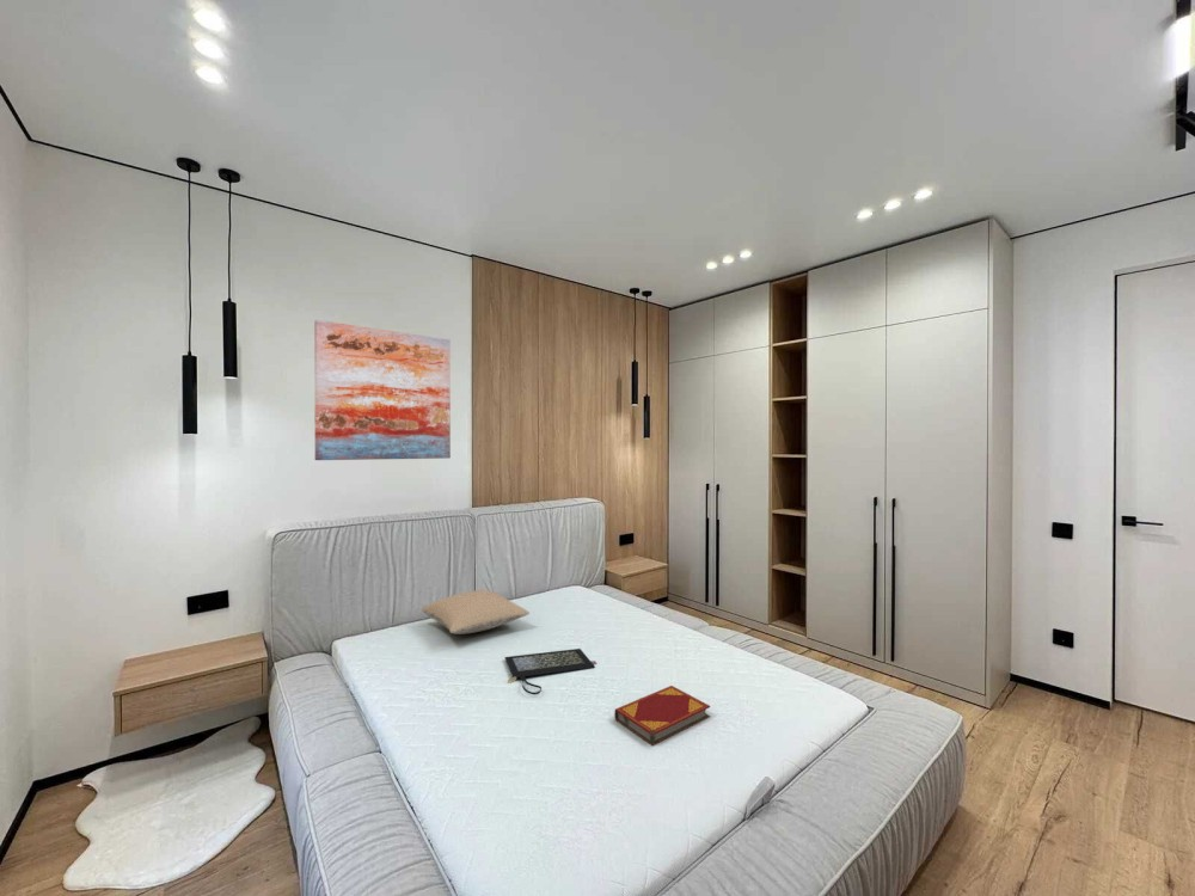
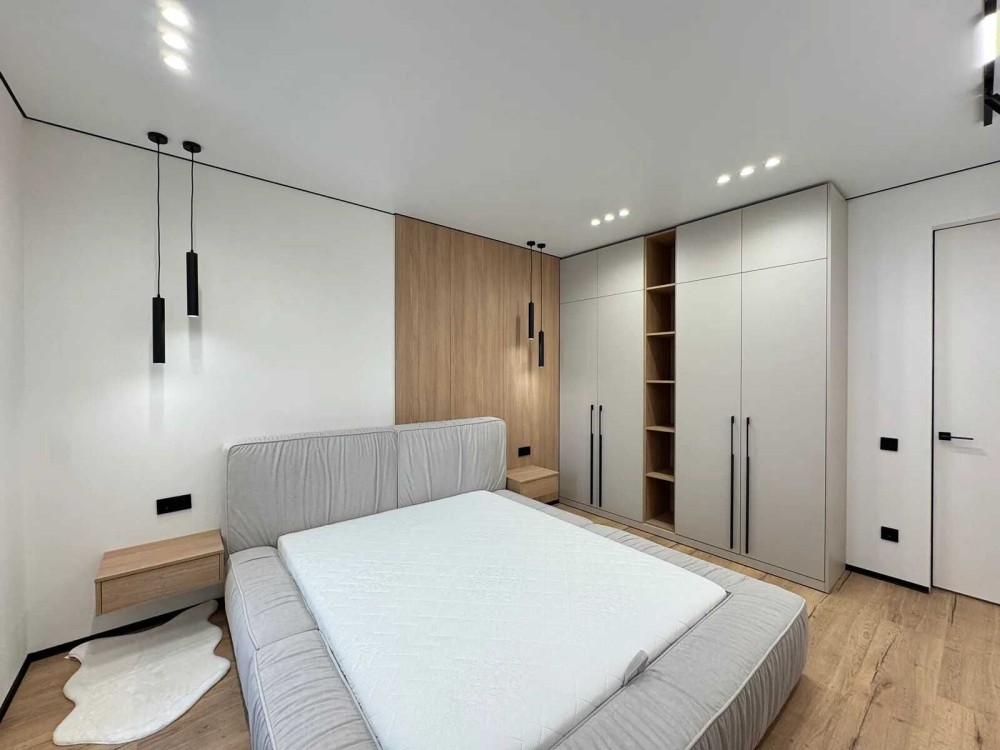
- hardback book (662, 712)
- pillow (474, 610)
- clutch bag (545, 663)
- wall art (387, 394)
